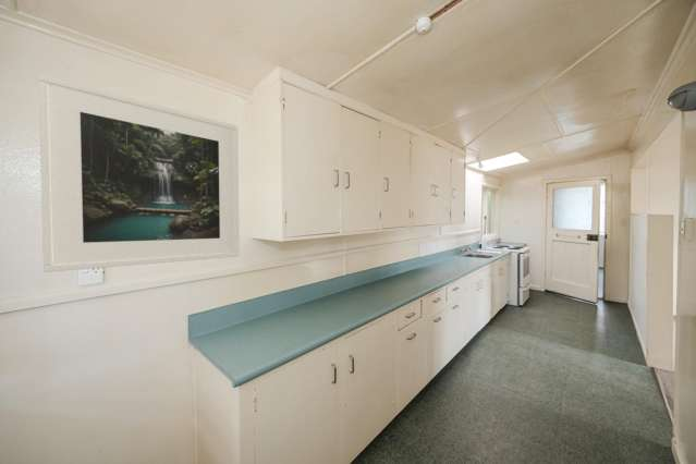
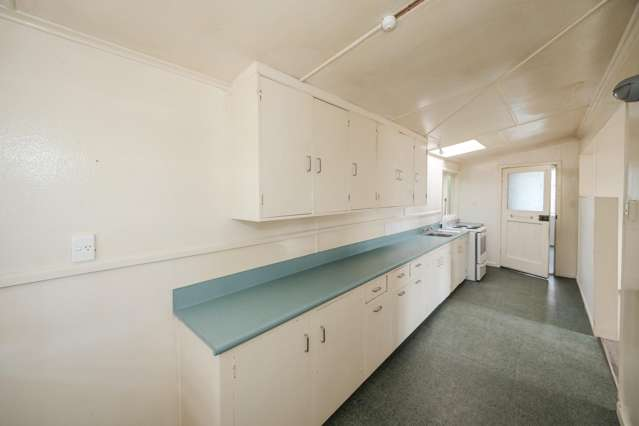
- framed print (160, 184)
